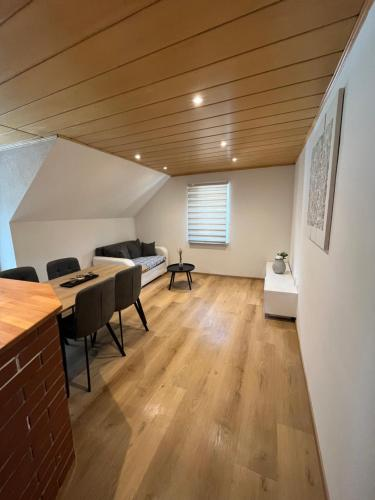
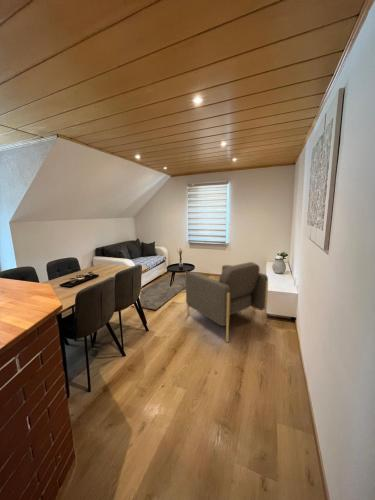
+ rug (172, 284)
+ armchair (224, 289)
